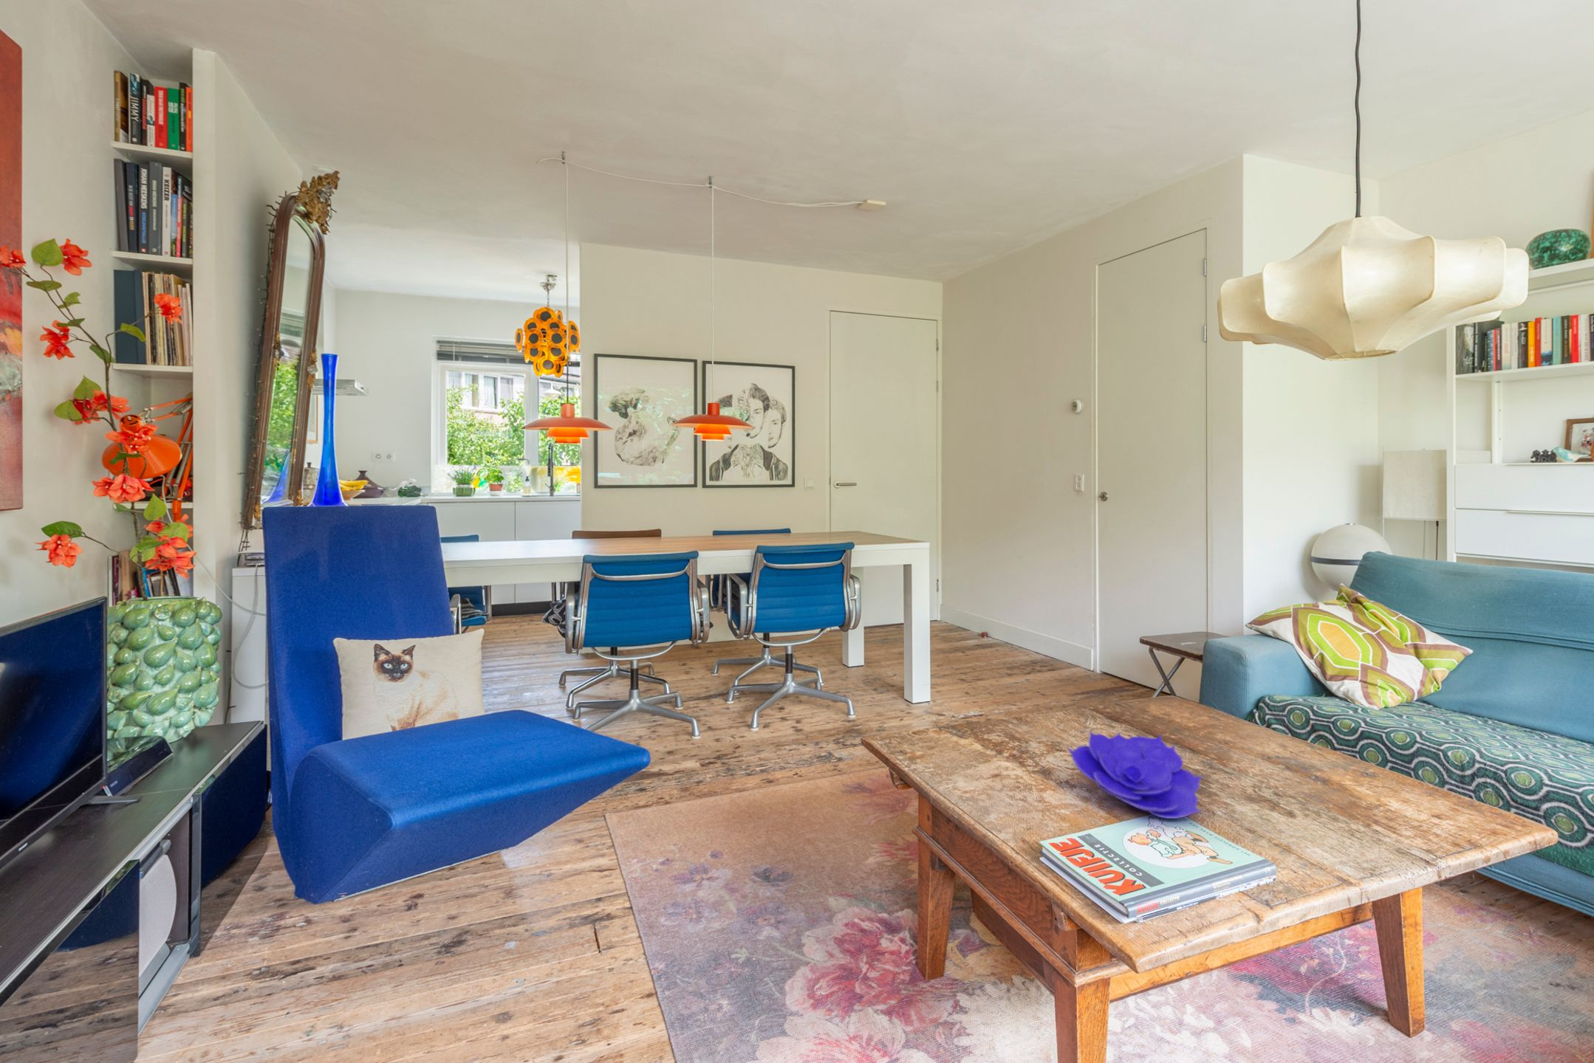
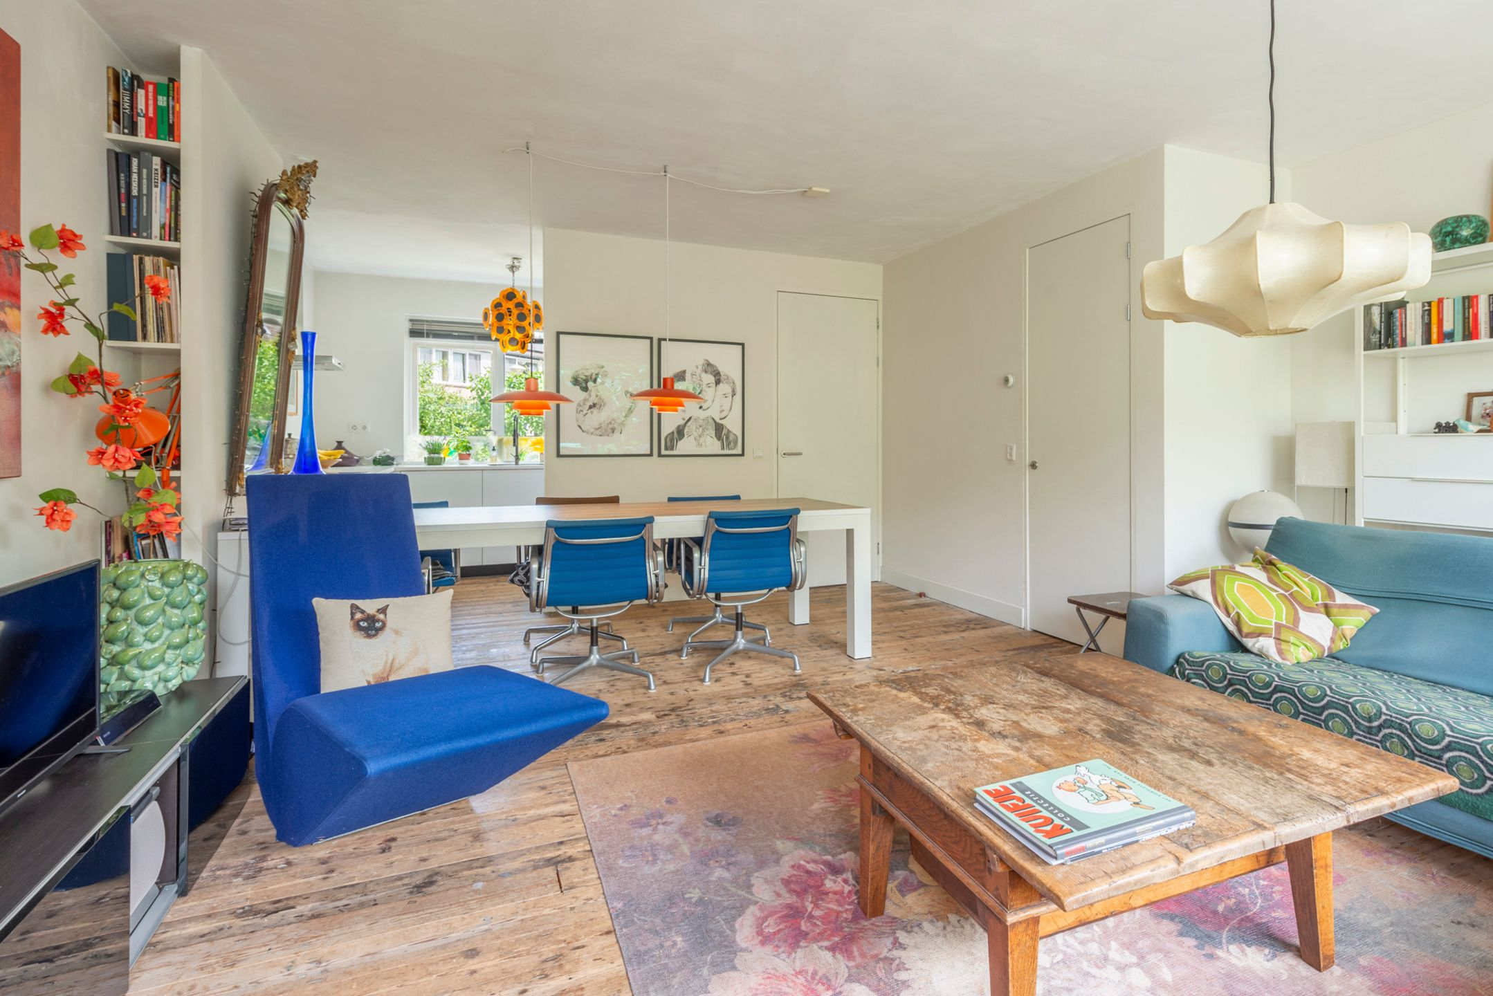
- decorative bowl (1136, 769)
